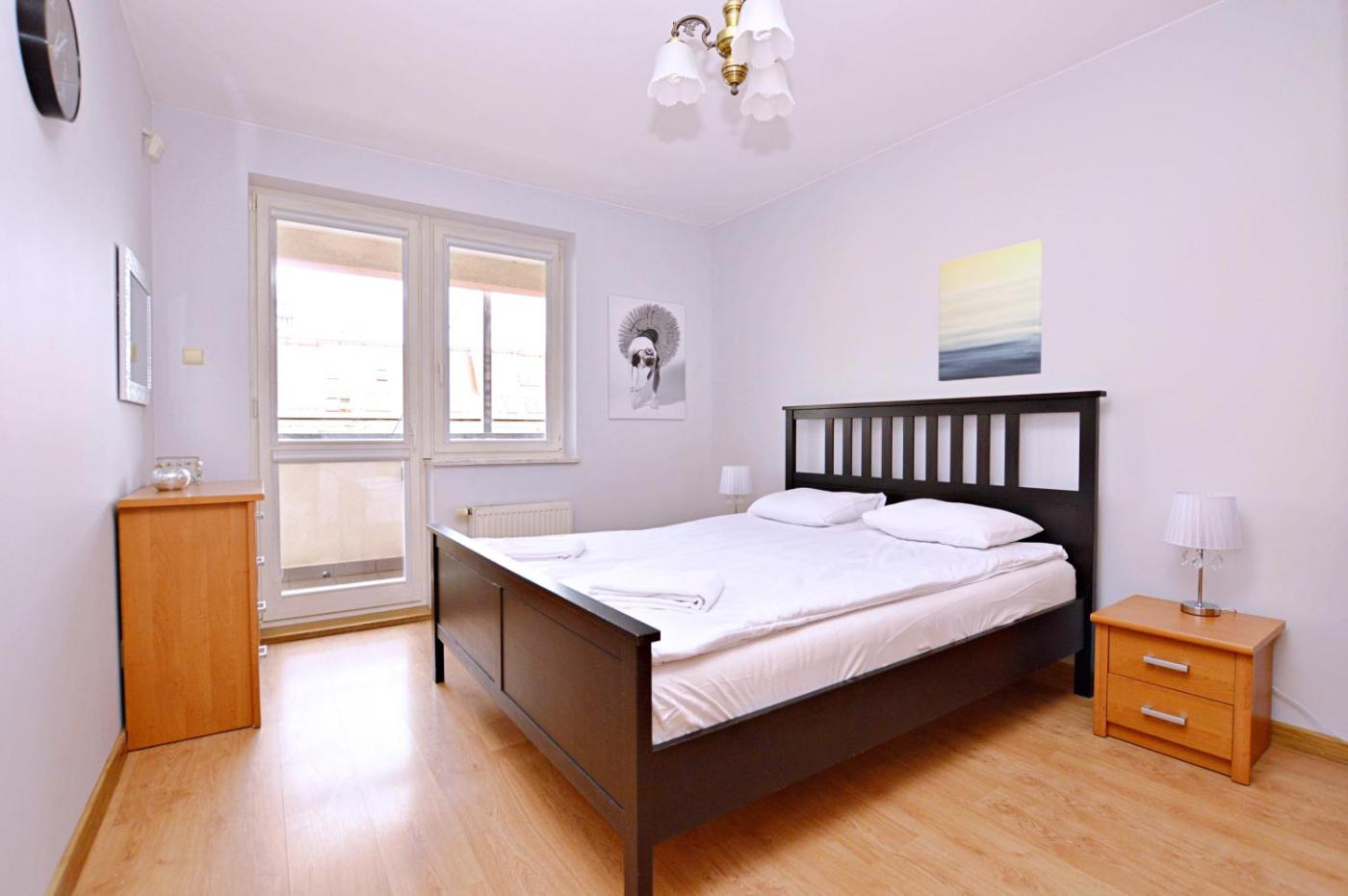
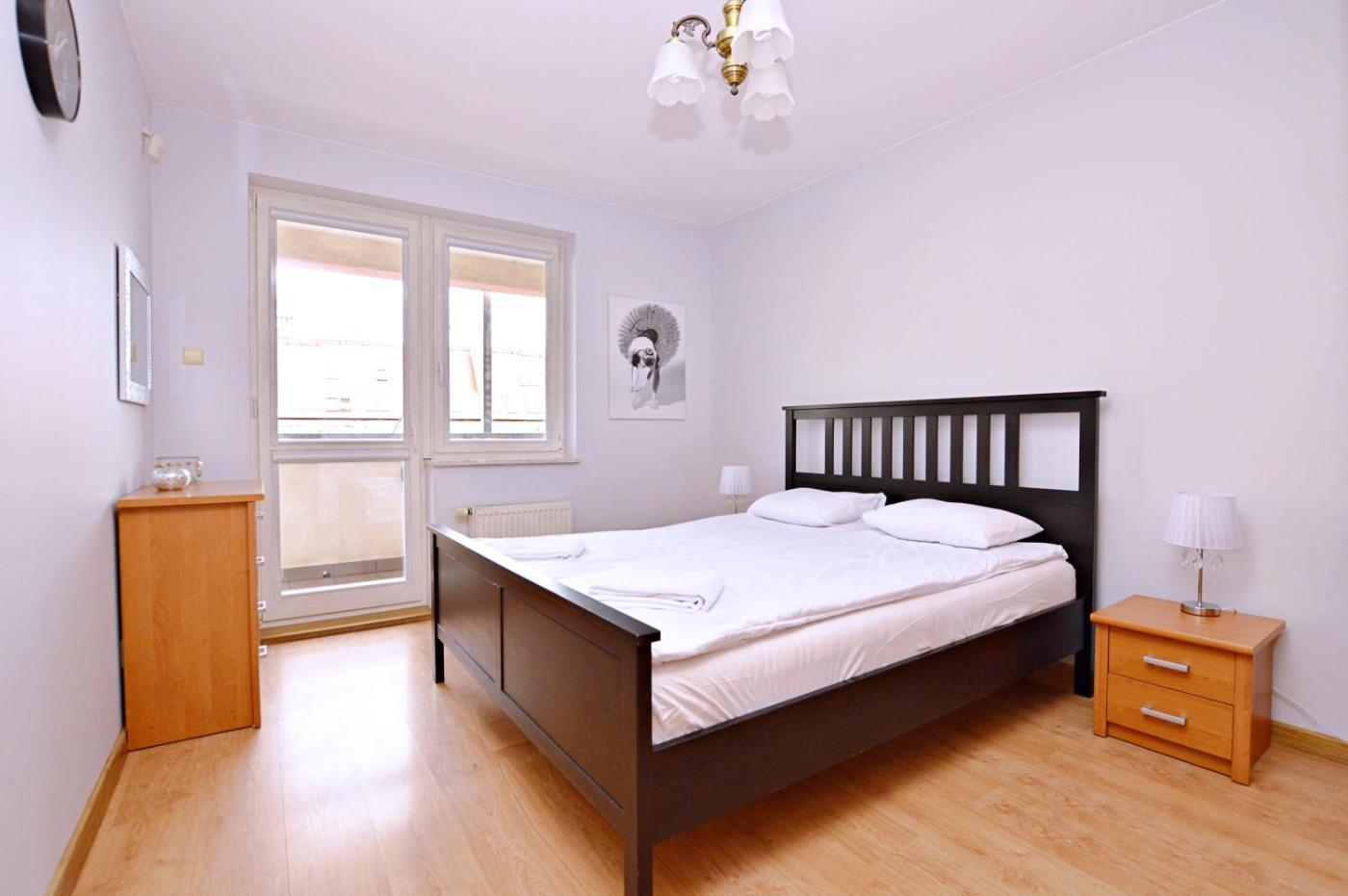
- wall art (987, 315)
